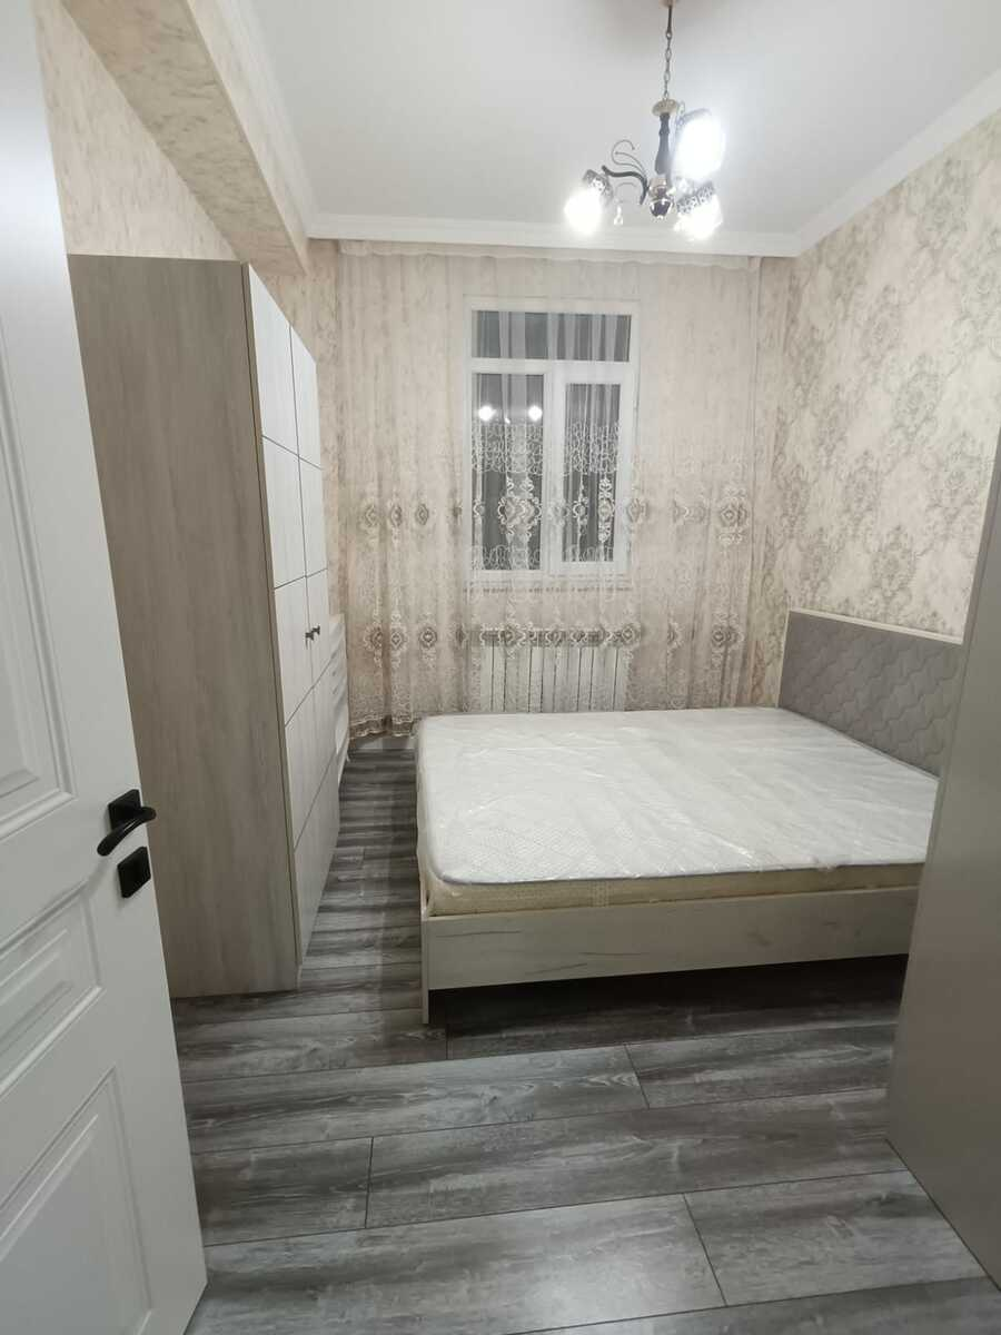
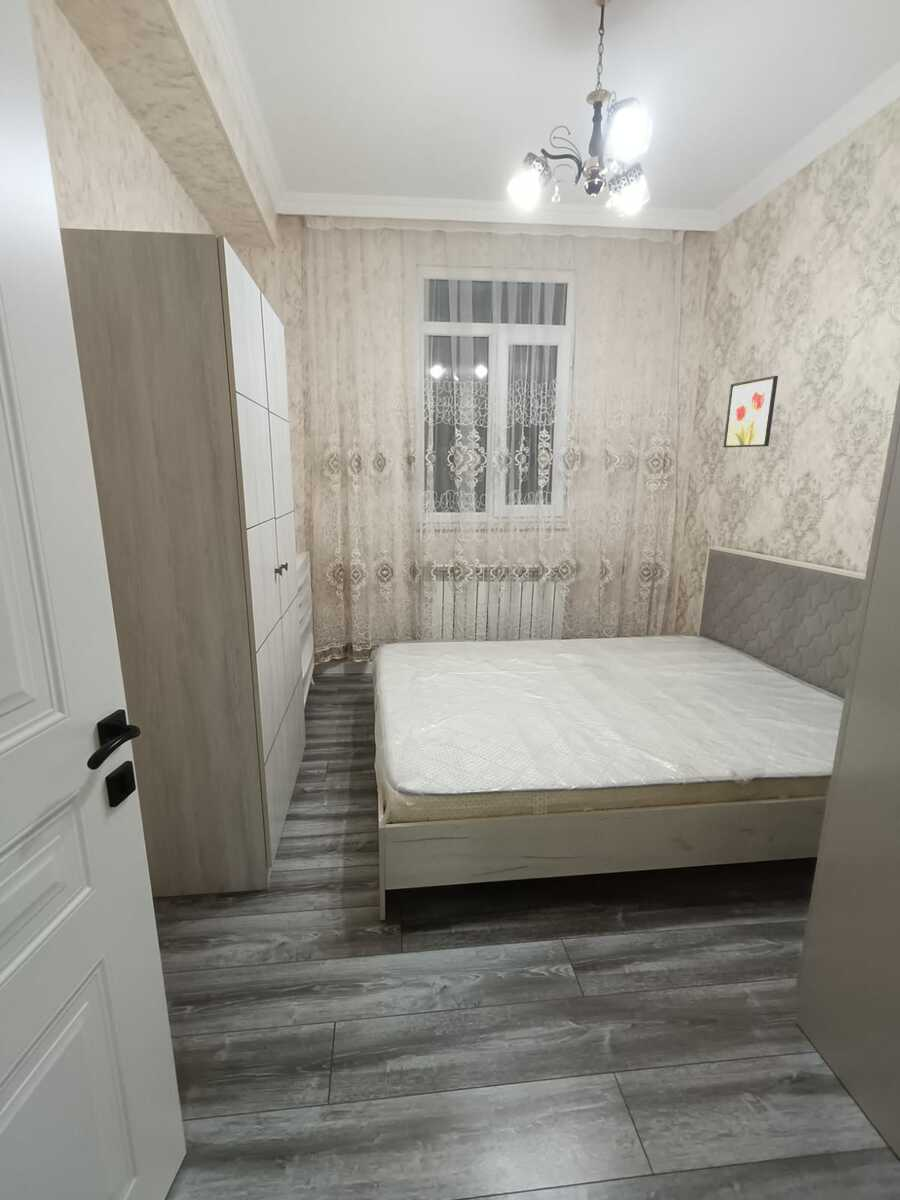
+ wall art (750, 414)
